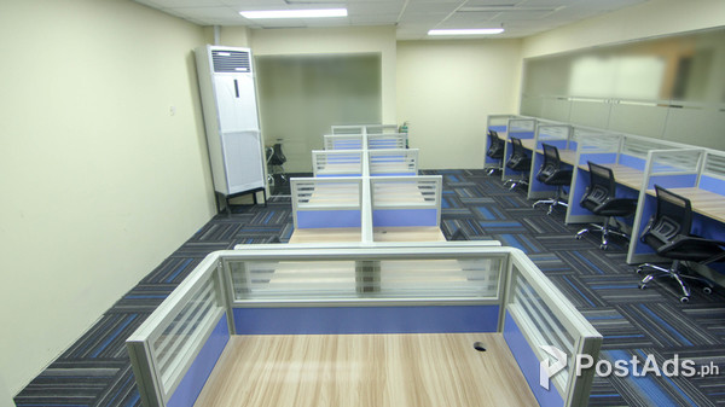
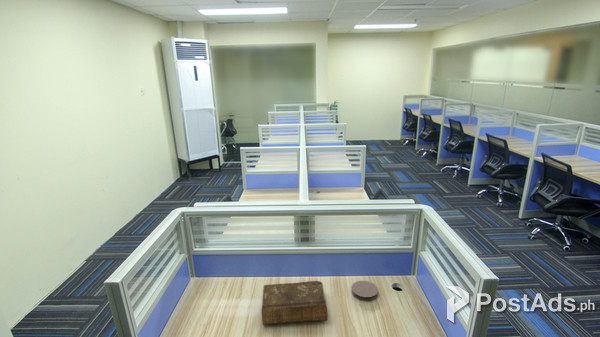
+ coaster (364, 290)
+ book (294, 301)
